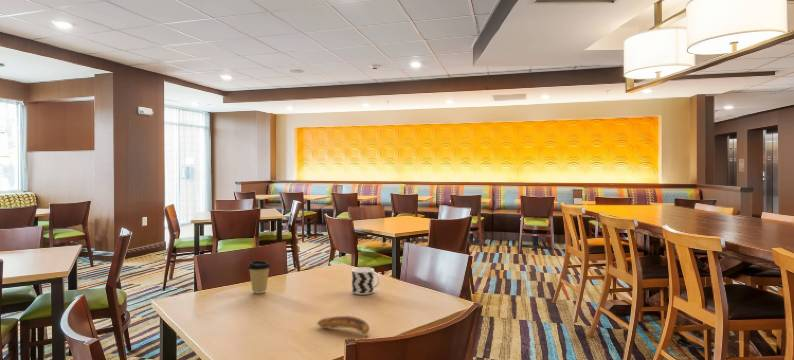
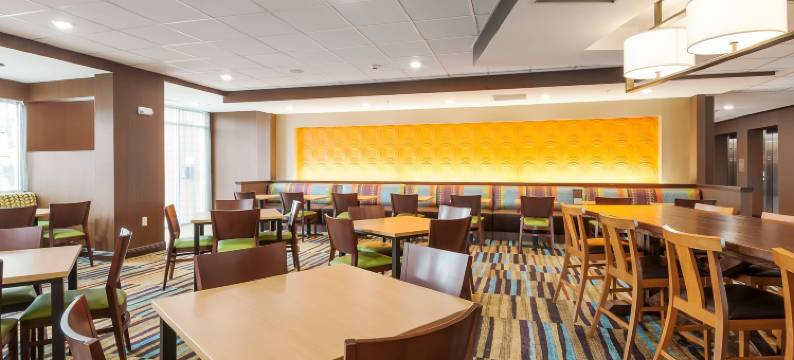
- cup (366, 281)
- banana (344, 323)
- coffee cup (259, 277)
